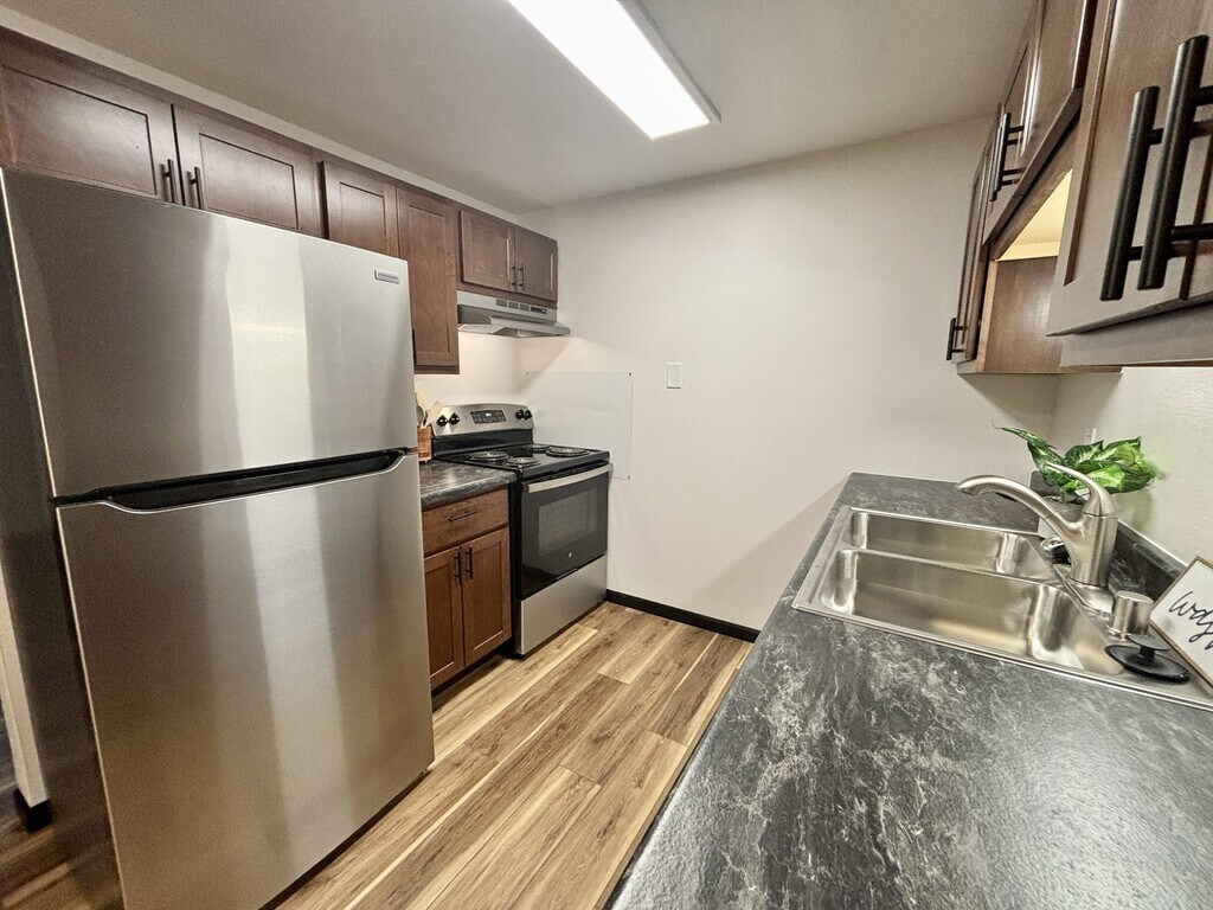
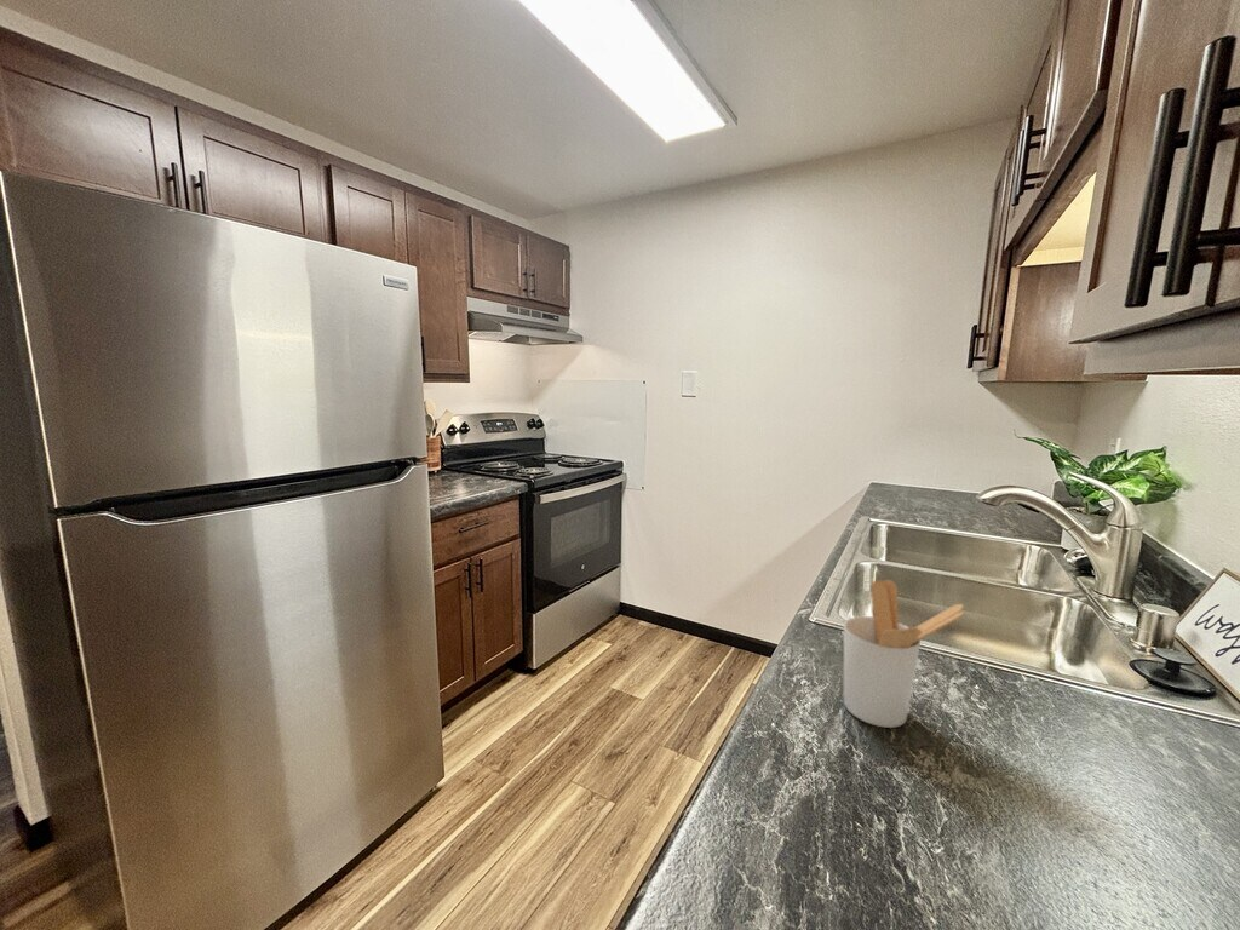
+ utensil holder (900, 655)
